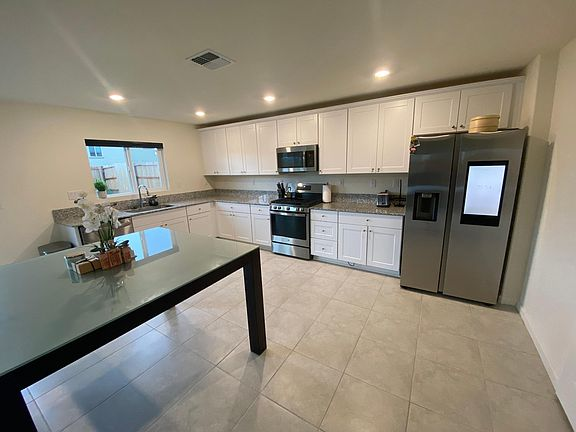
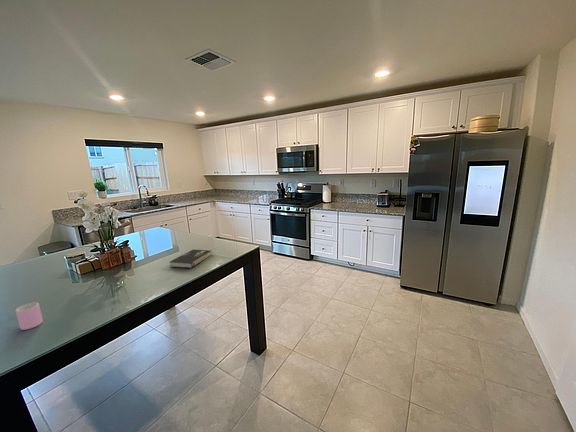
+ book (192, 257)
+ cup (27, 315)
